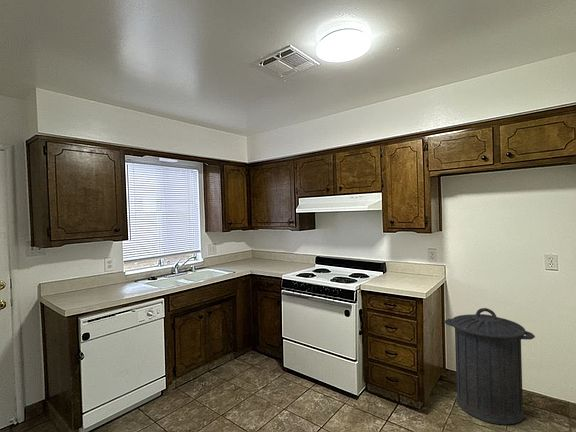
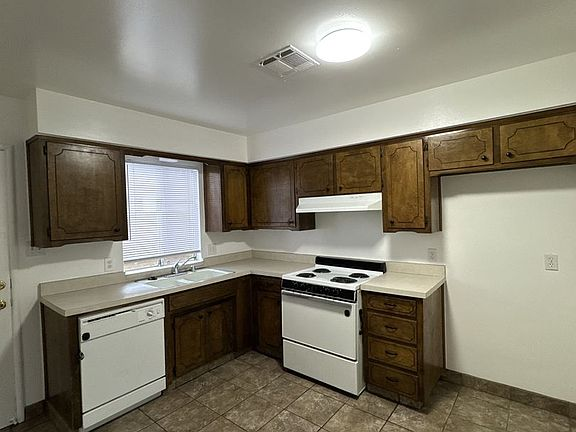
- trash can (487, 357)
